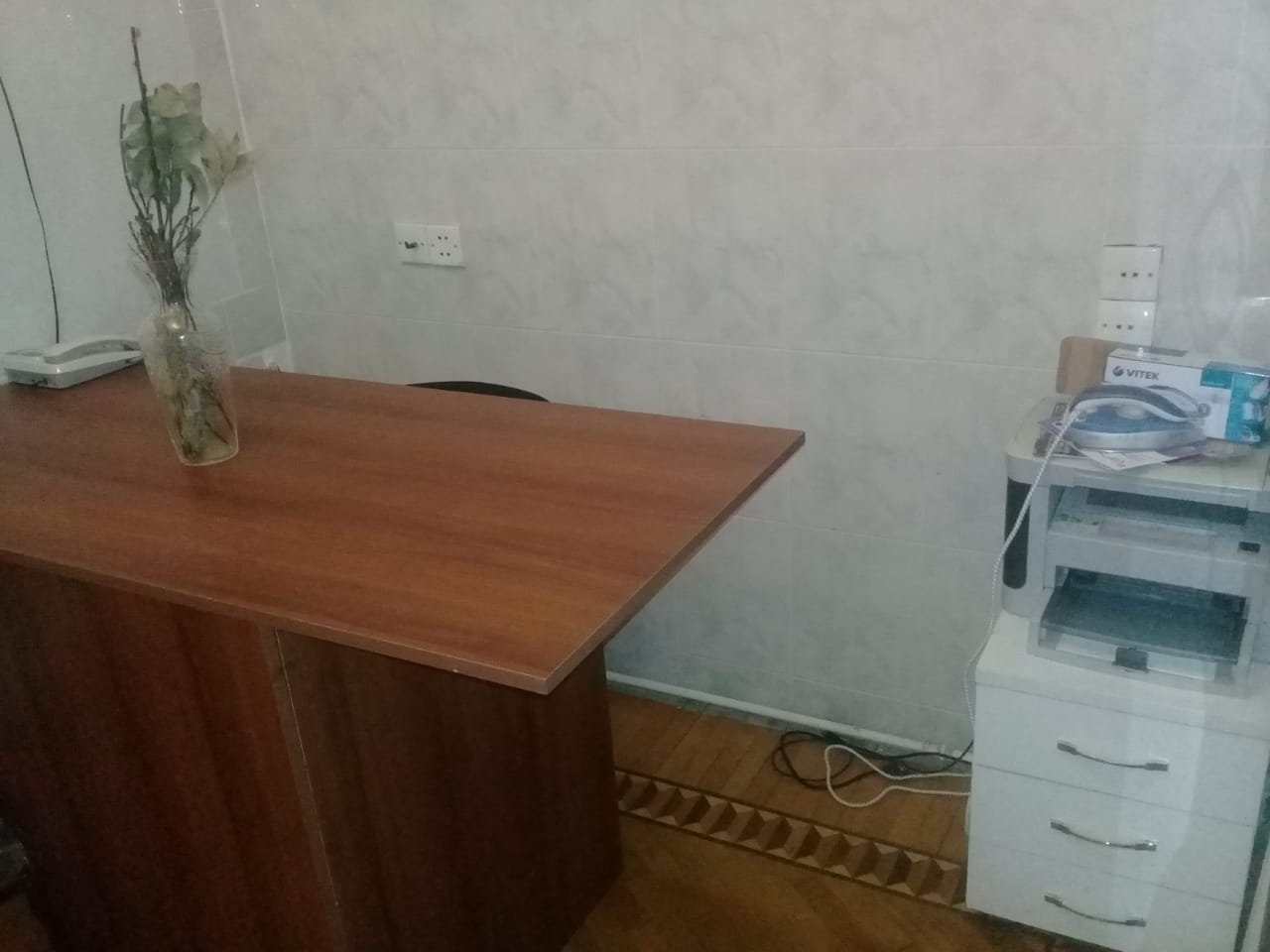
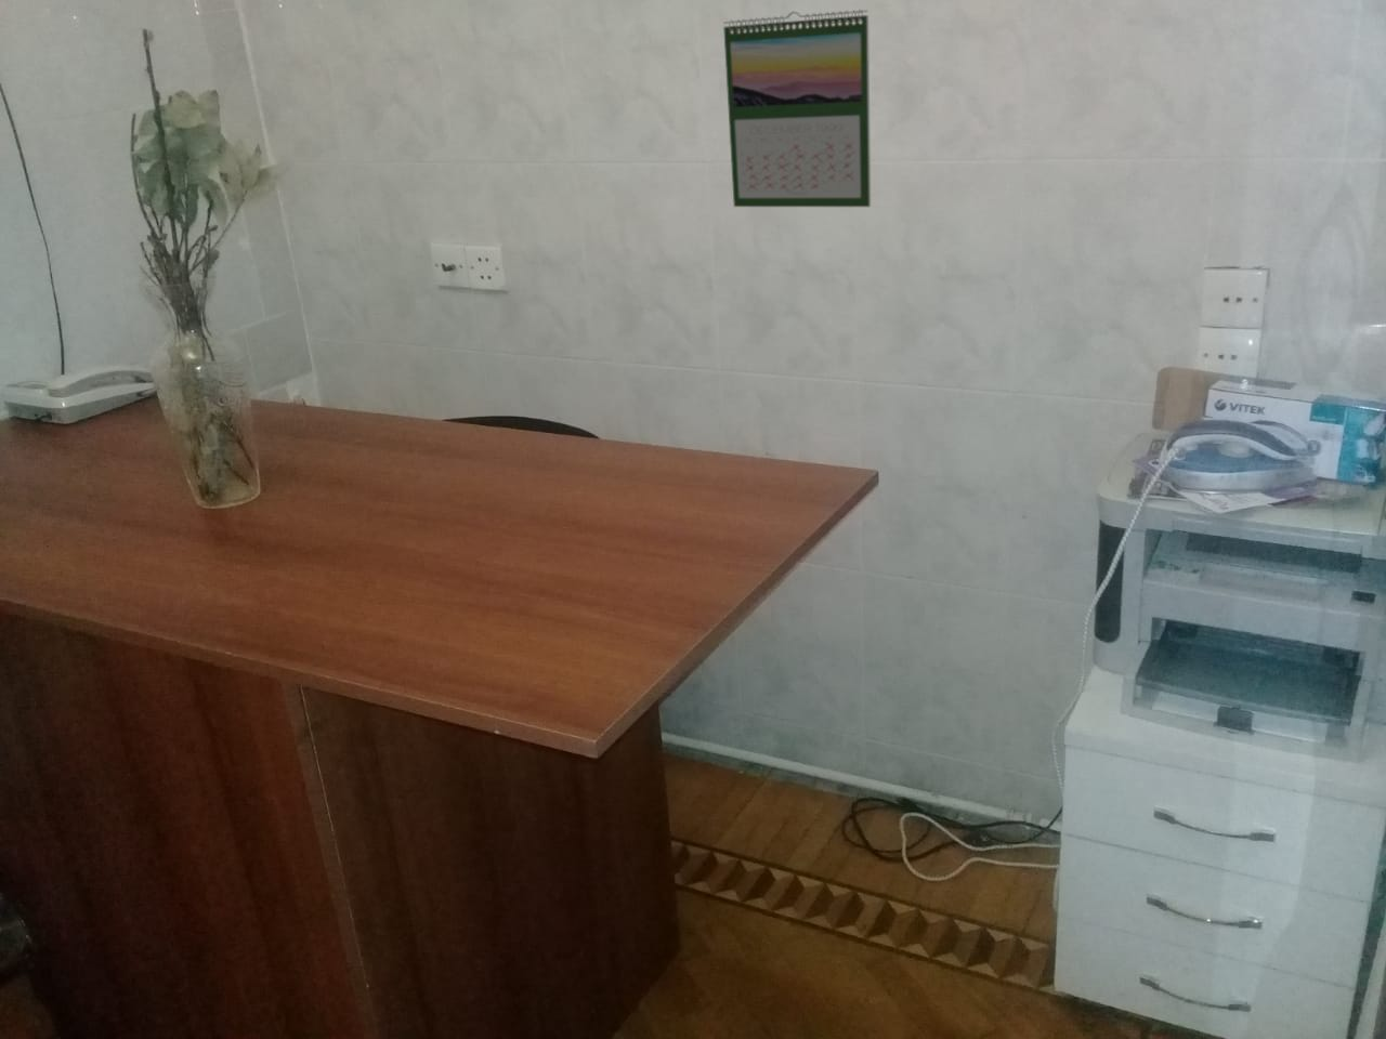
+ calendar (797, 111)
